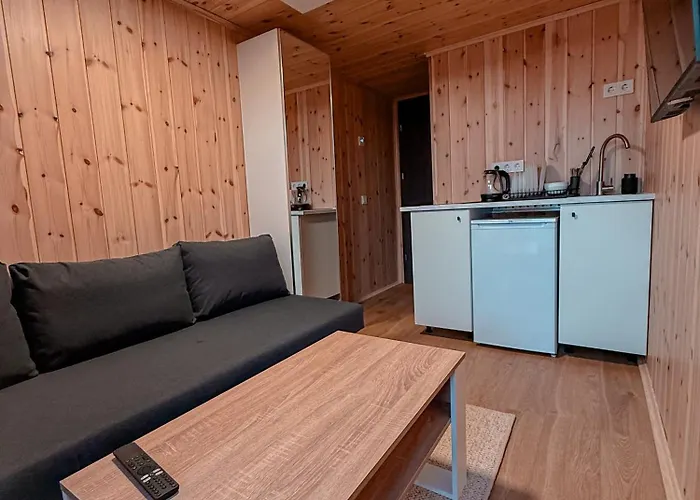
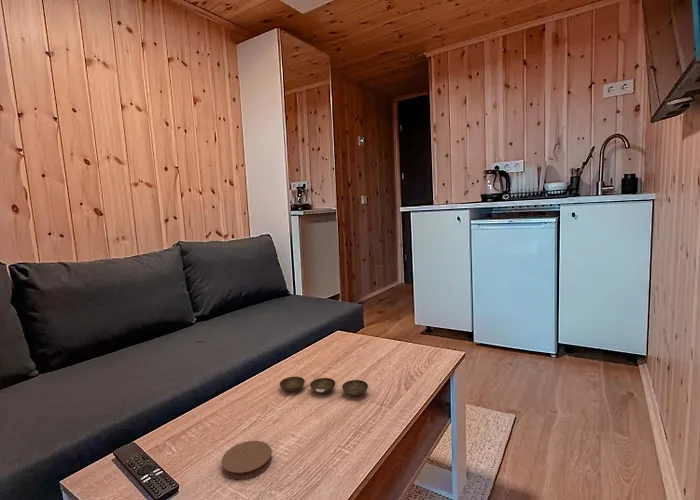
+ coaster (247, 458)
+ bowl (323, 387)
